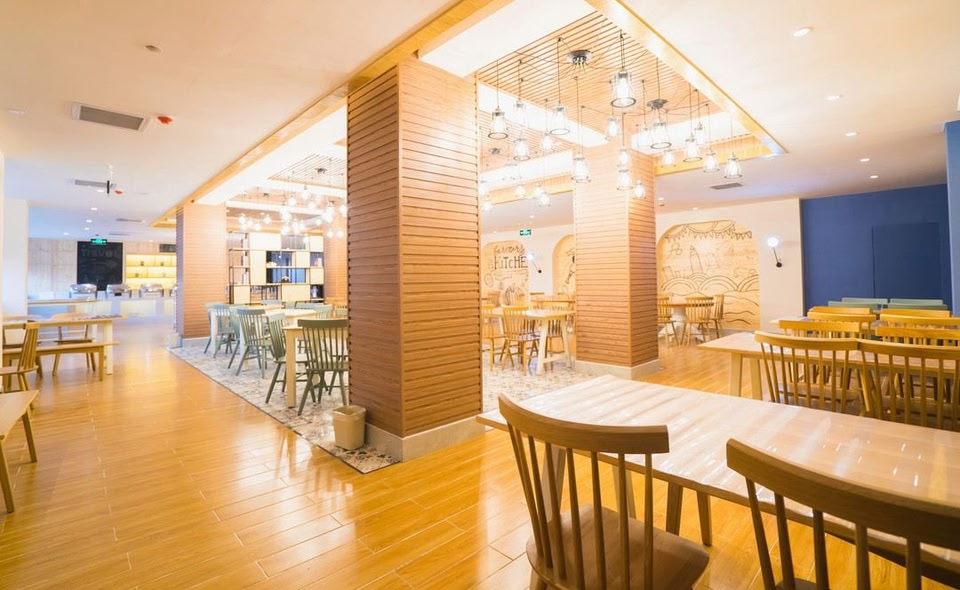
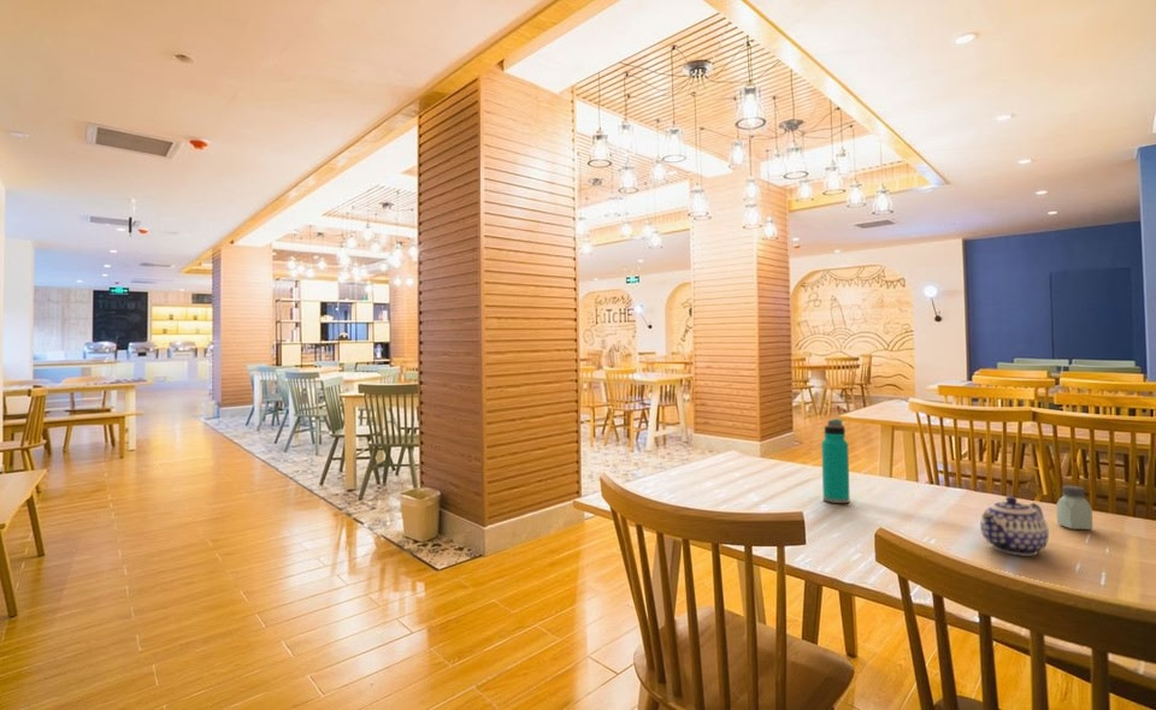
+ saltshaker (1073, 507)
+ water bottle (834, 460)
+ teapot (1013, 522)
